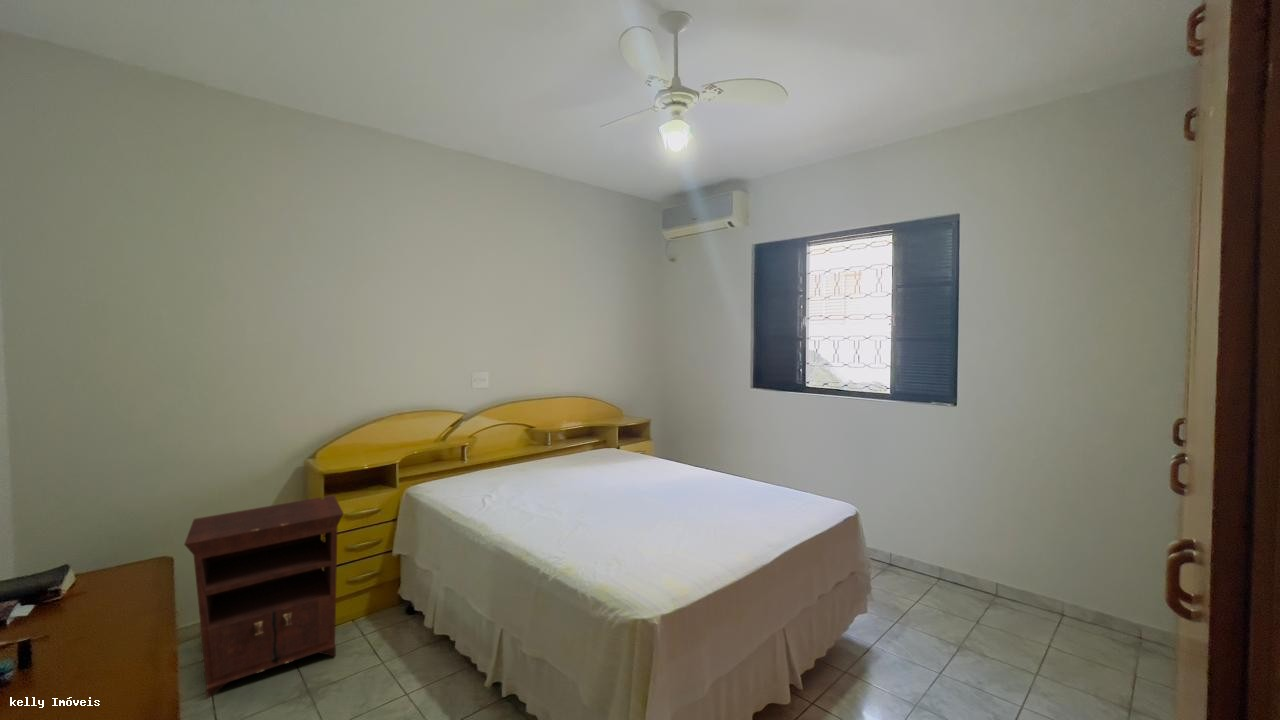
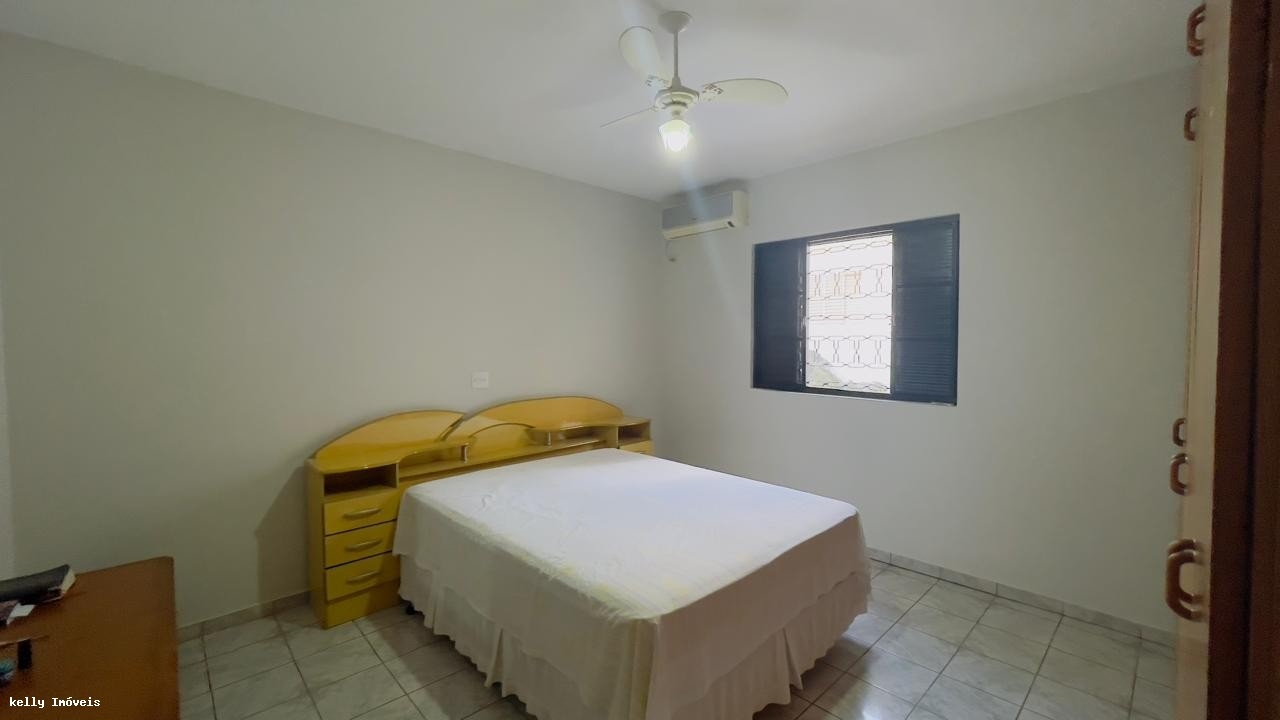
- nightstand (272, 587)
